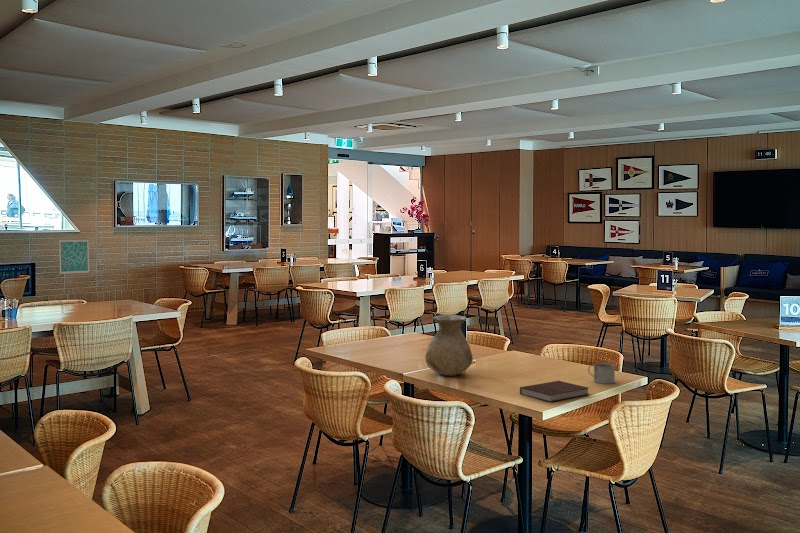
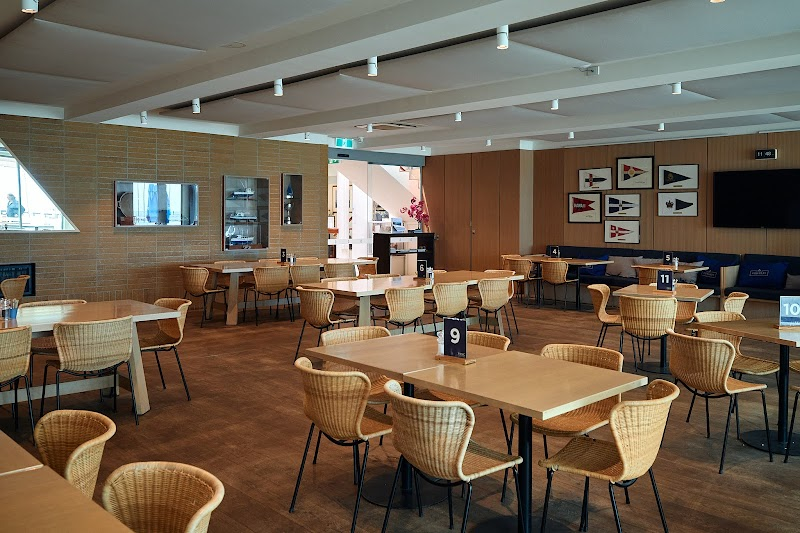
- notebook (554, 390)
- vase (448, 345)
- wall art (74, 256)
- mug (602, 373)
